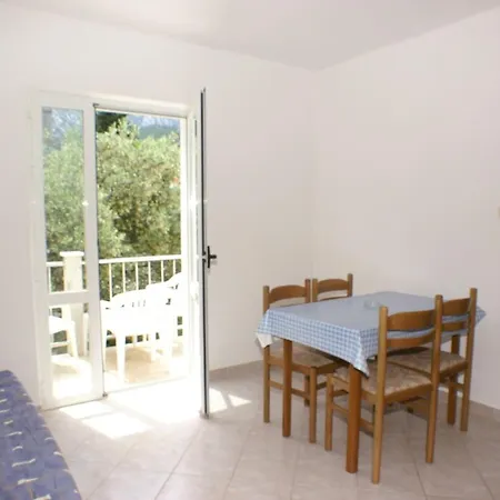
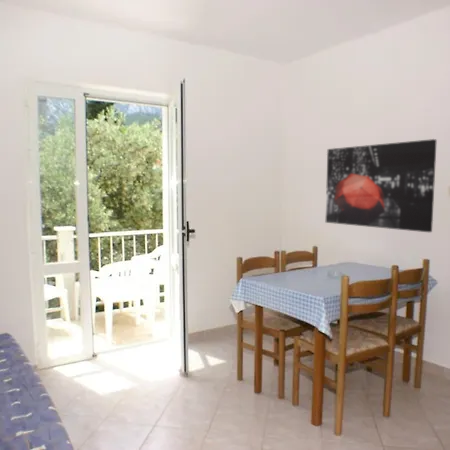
+ wall art (374, 186)
